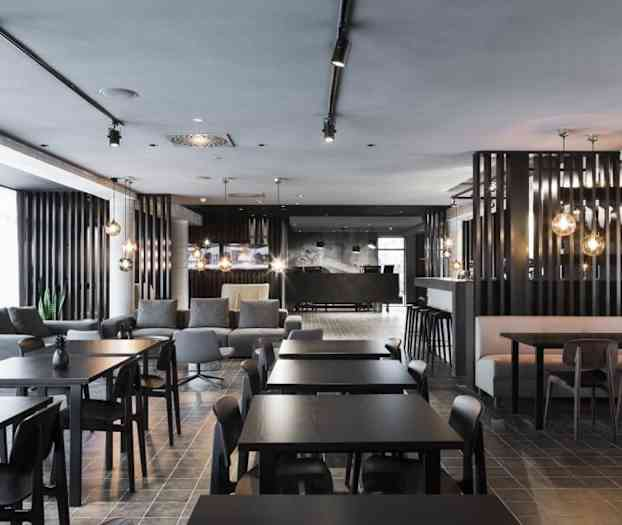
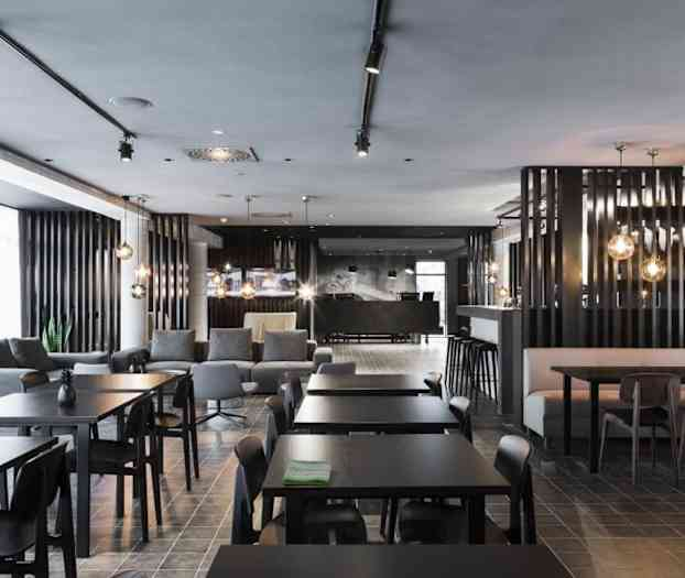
+ dish towel (307, 471)
